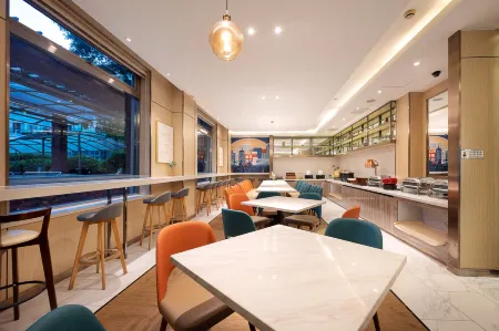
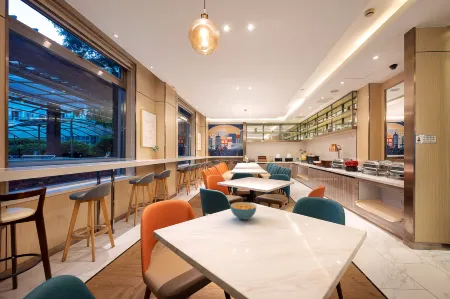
+ cereal bowl (243, 211)
